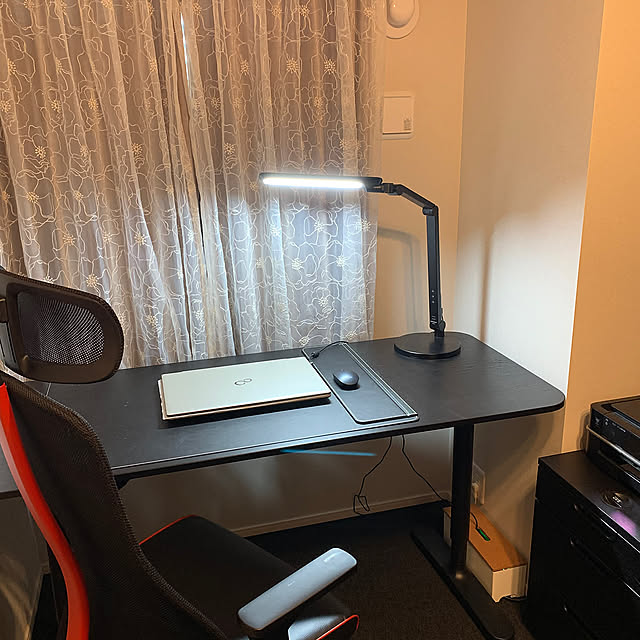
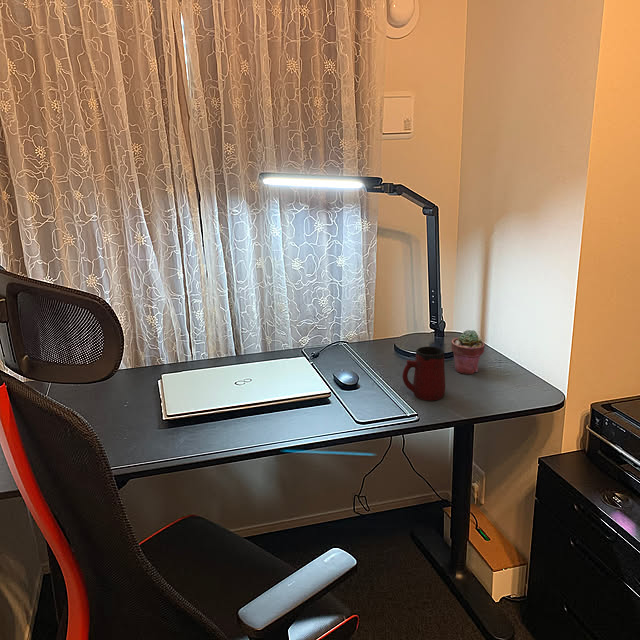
+ mug (424, 373)
+ potted succulent (467, 350)
